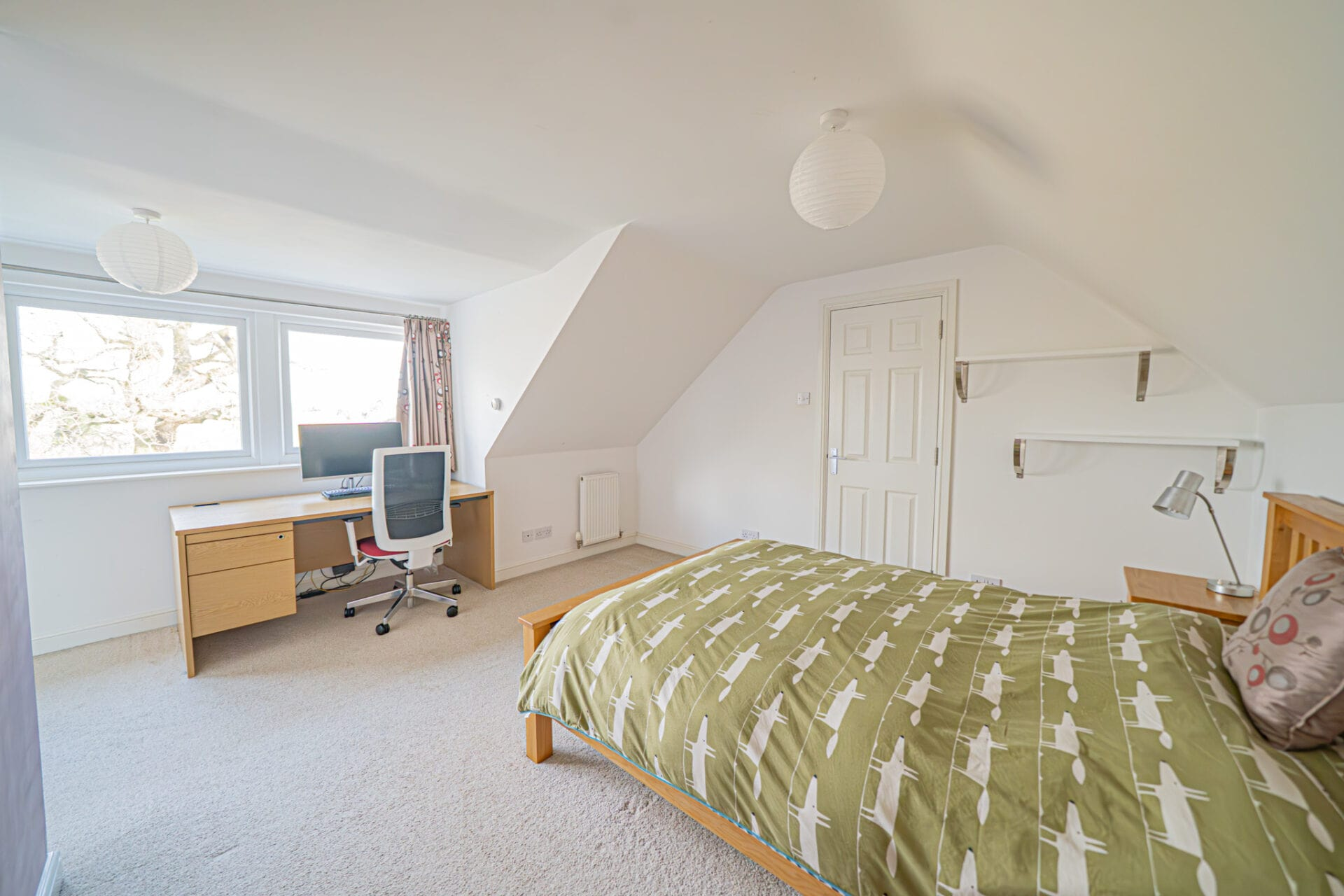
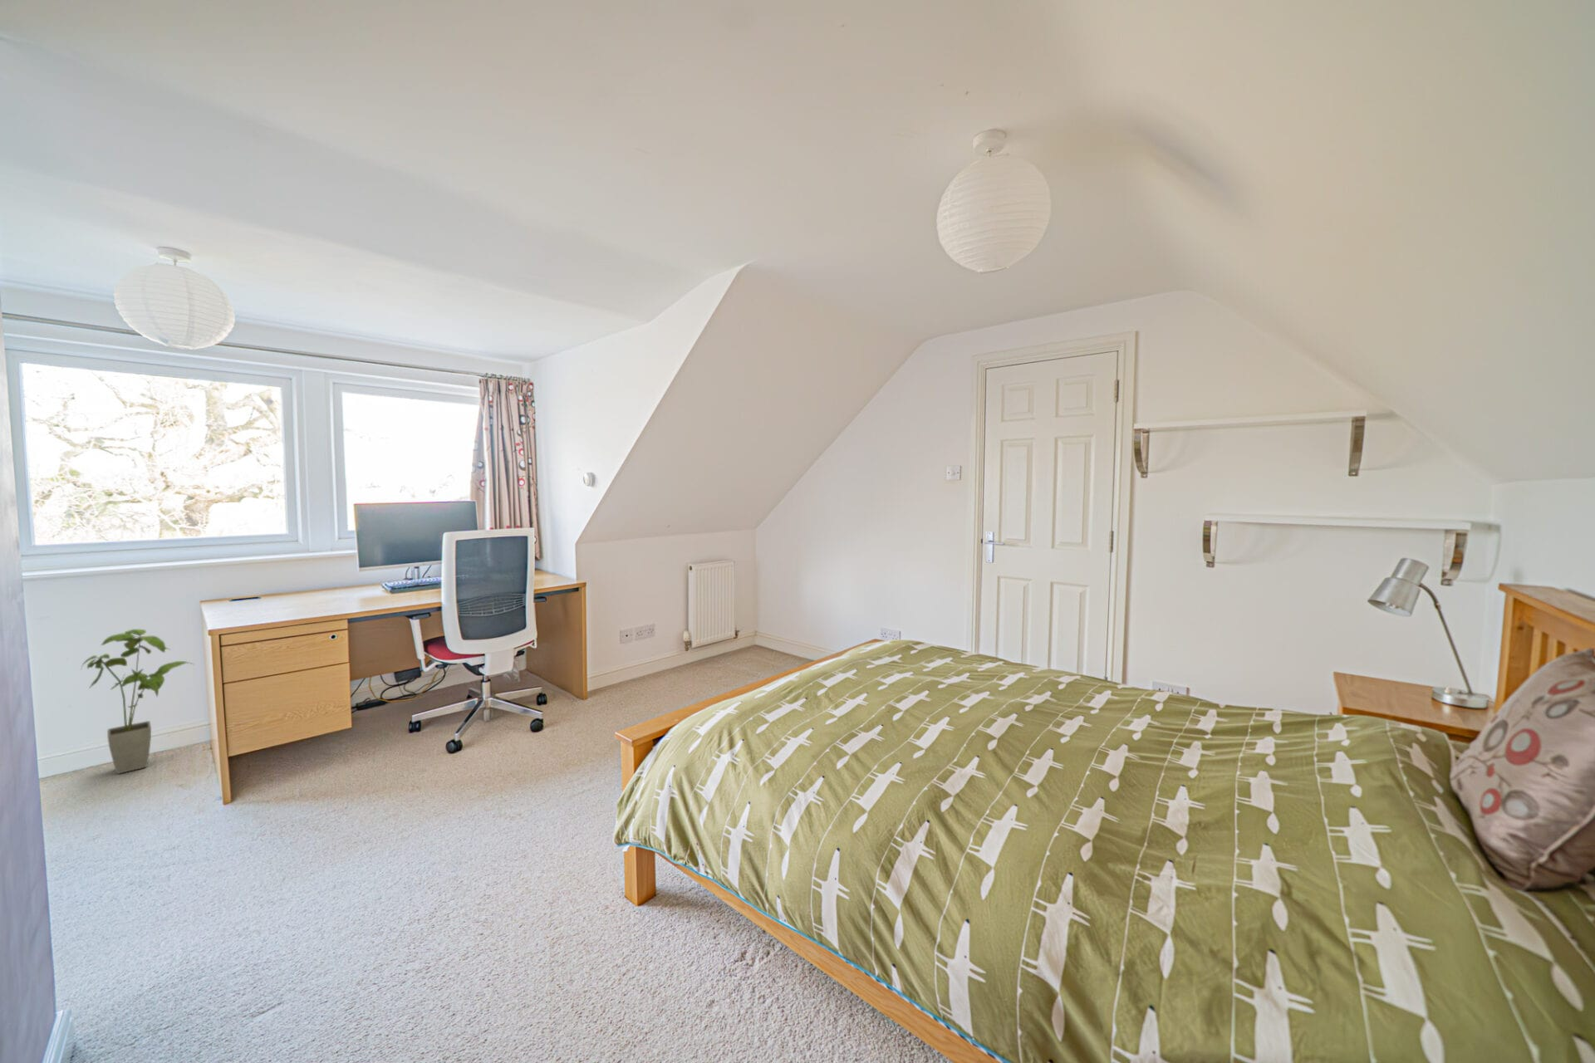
+ house plant (142, 698)
